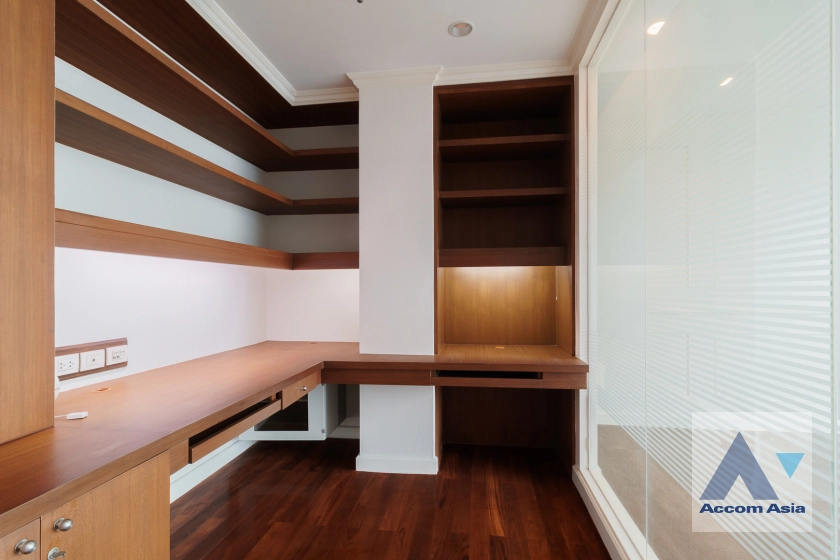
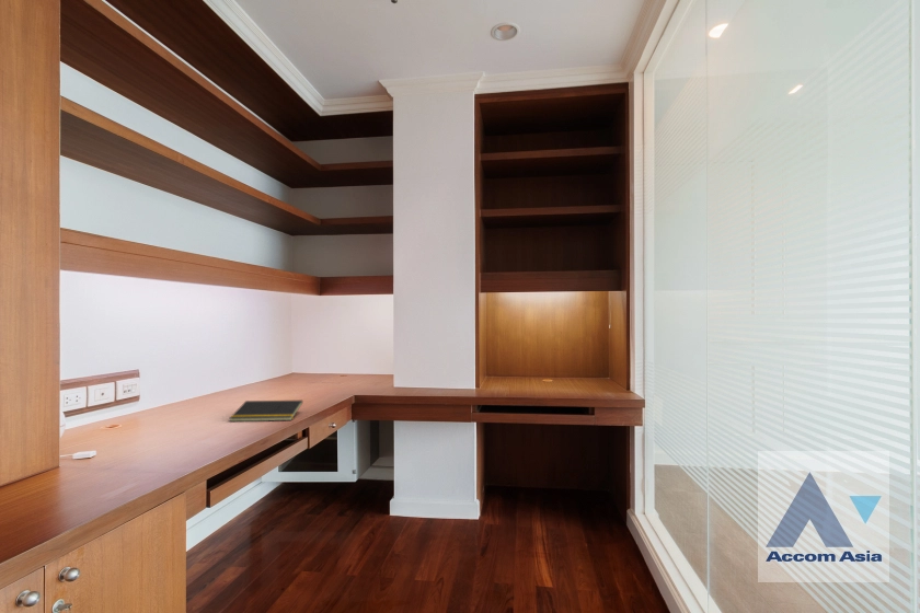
+ notepad (267, 409)
